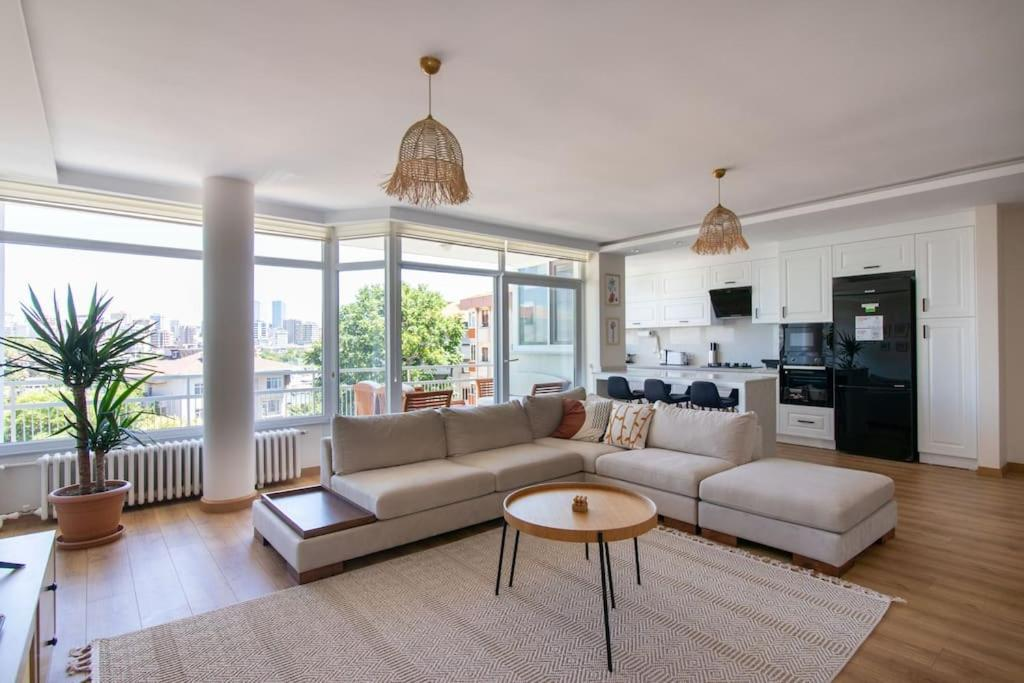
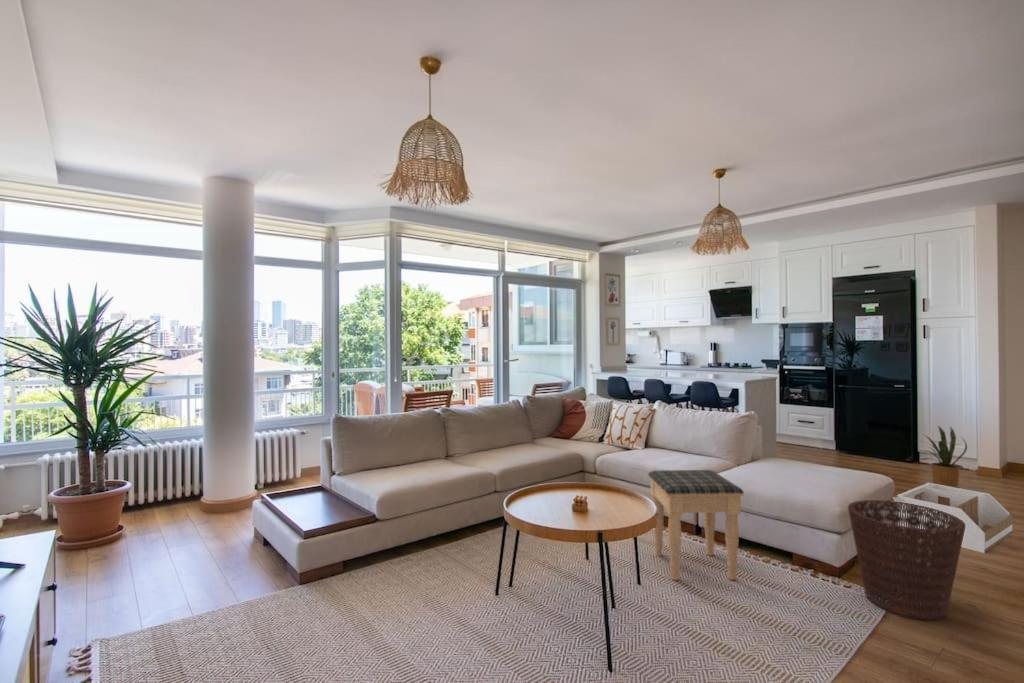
+ storage bin (952, 514)
+ basket (903, 558)
+ footstool (692, 512)
+ house plant (940, 458)
